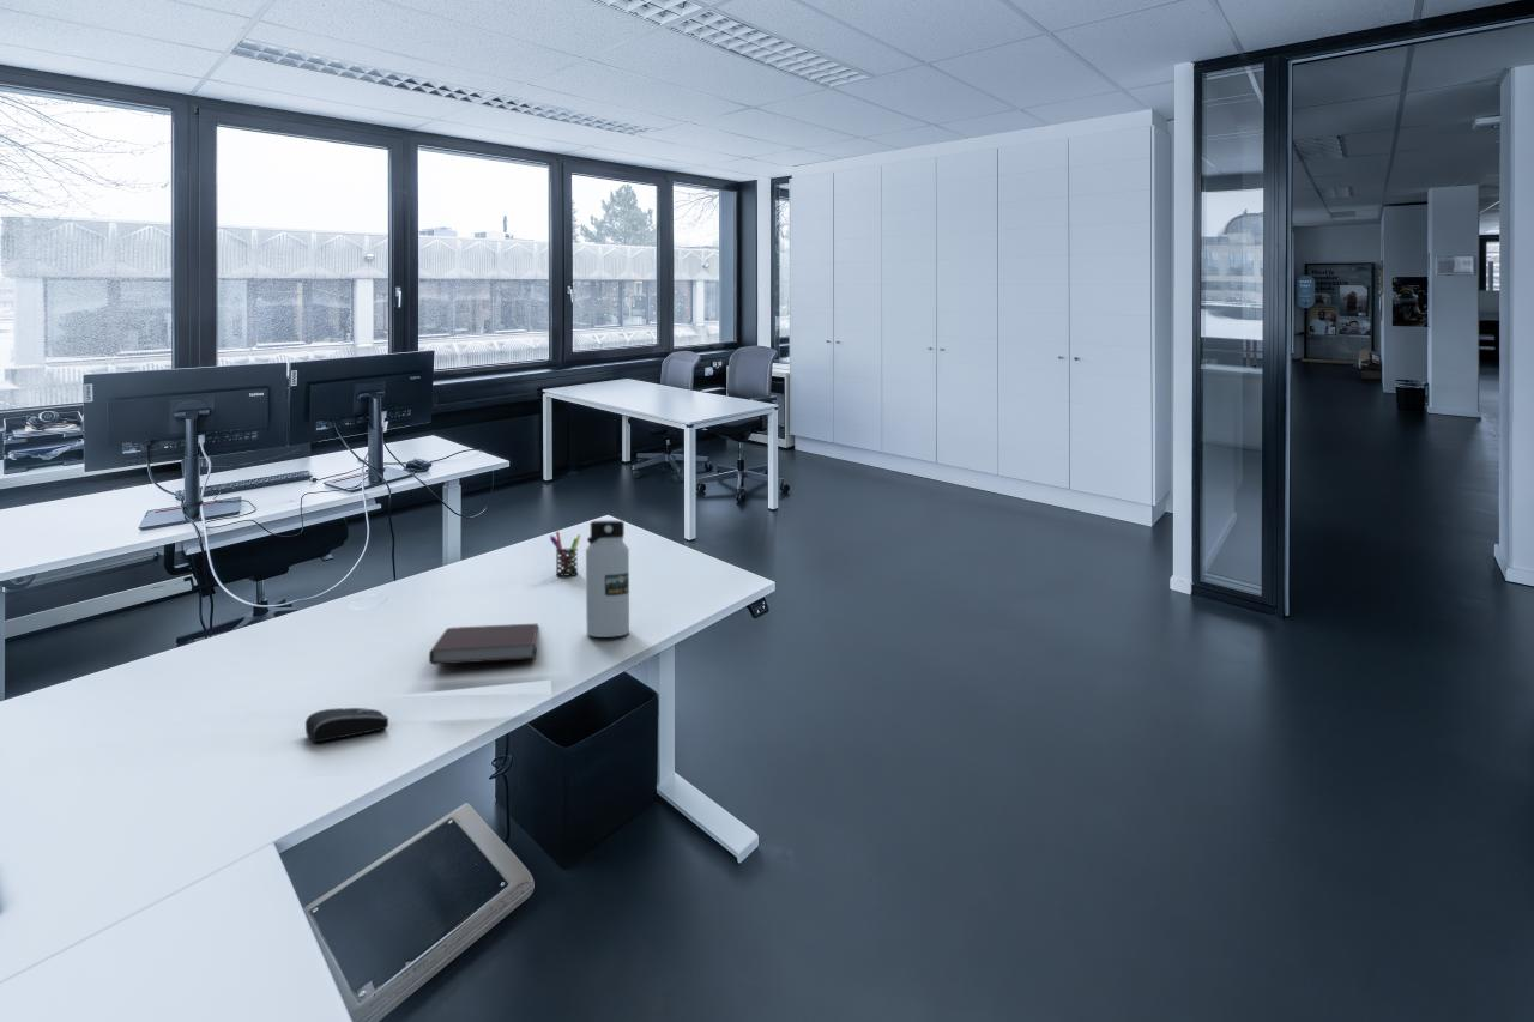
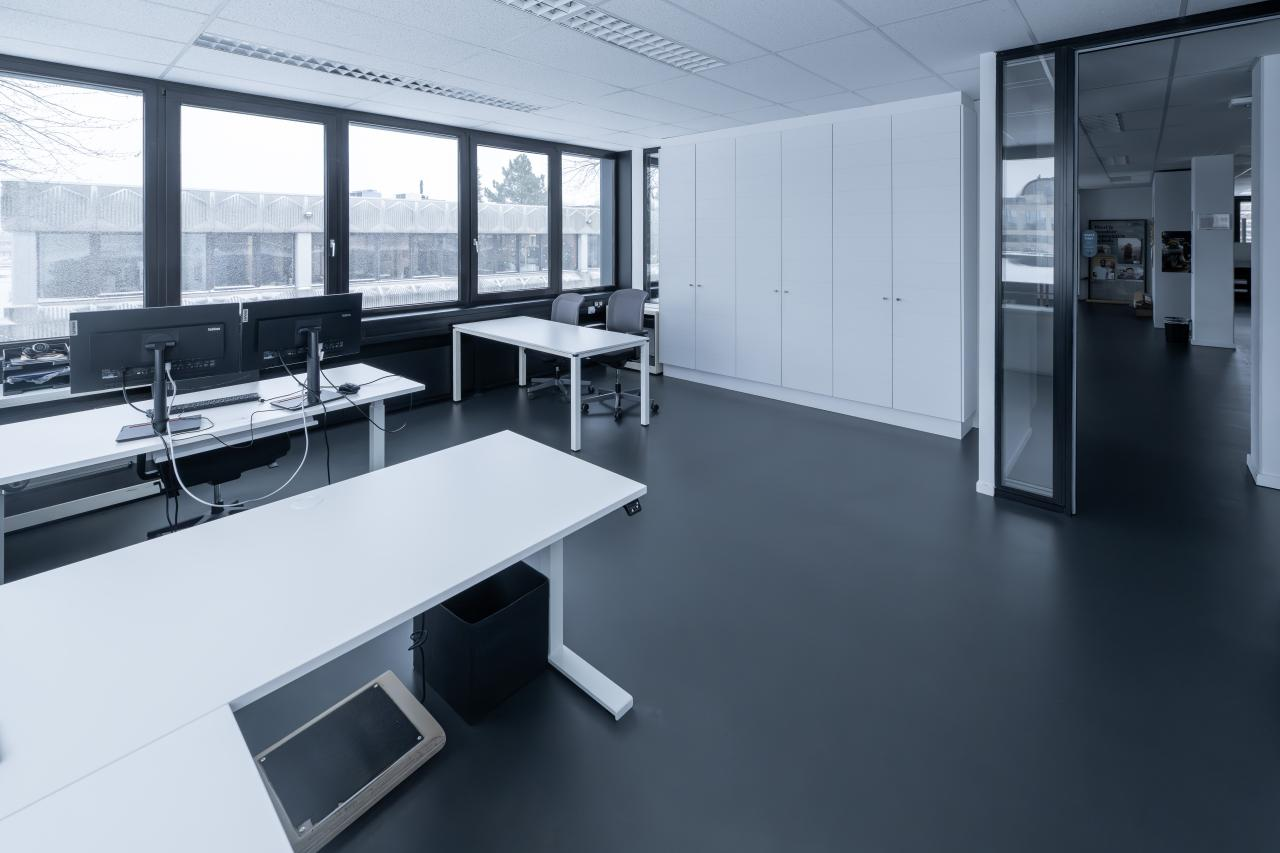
- computer mouse (348, 721)
- pen holder (567, 552)
- notebook (488, 642)
- water bottle (608, 576)
